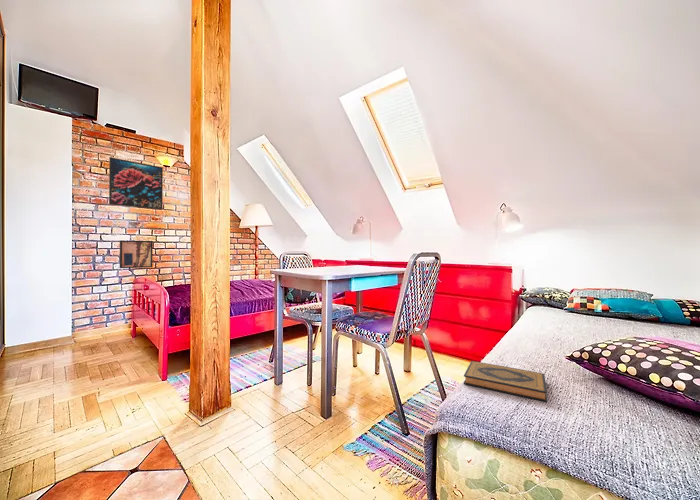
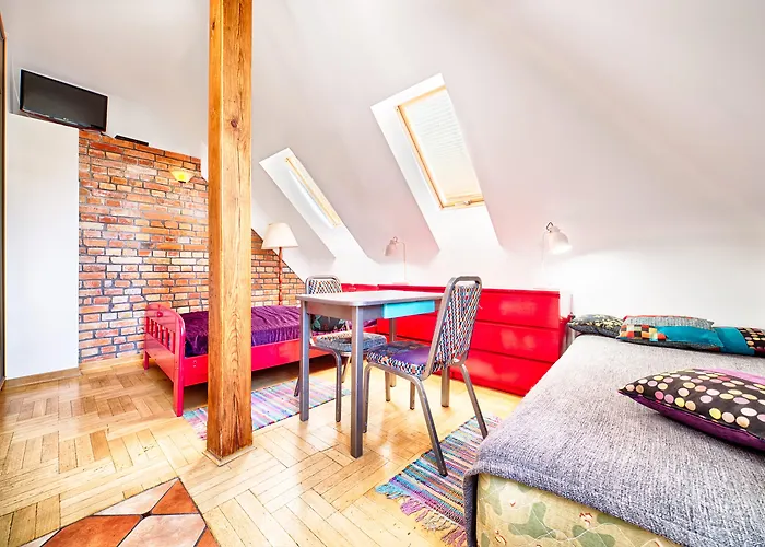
- wall art (136, 254)
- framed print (137, 184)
- hardback book (504, 378)
